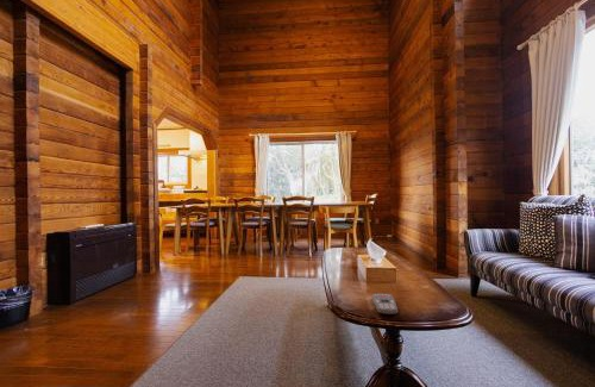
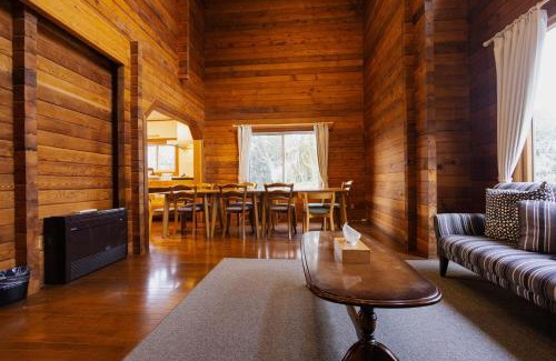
- remote control (384, 304)
